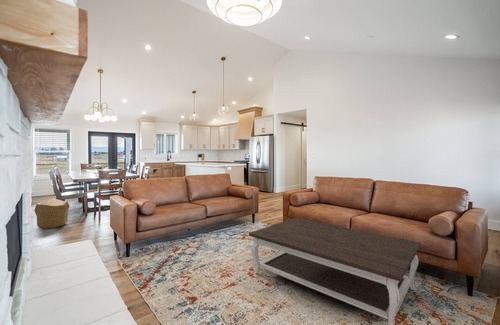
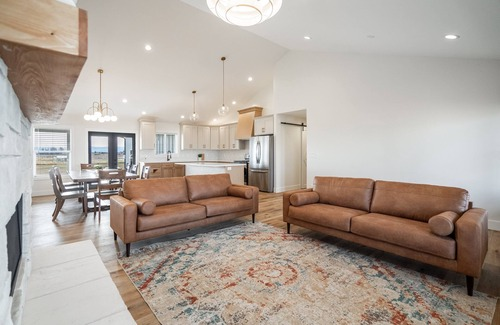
- coffee table (329, 259)
- pouf (52, 211)
